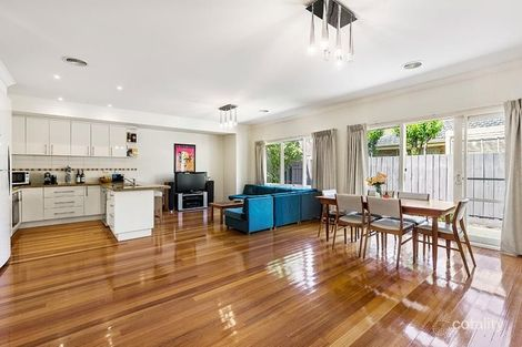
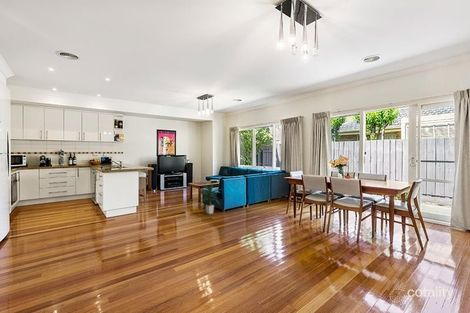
+ indoor plant (208, 198)
